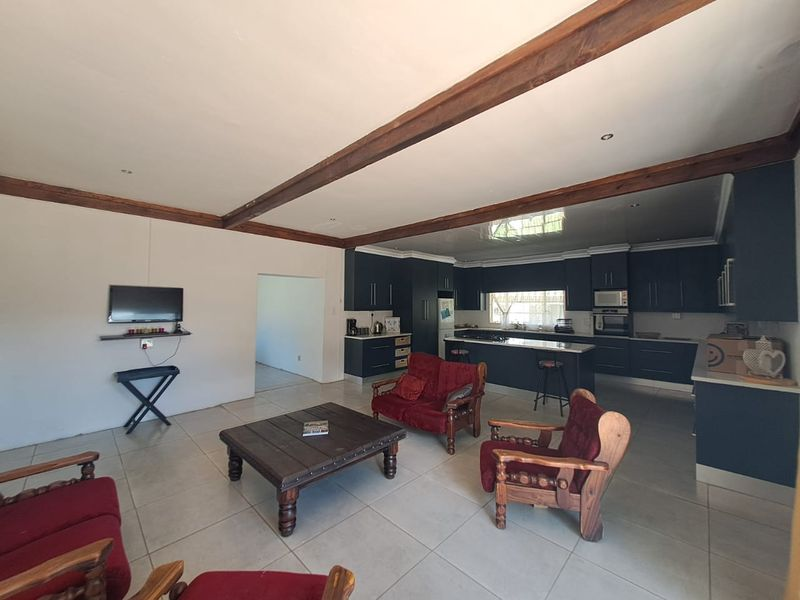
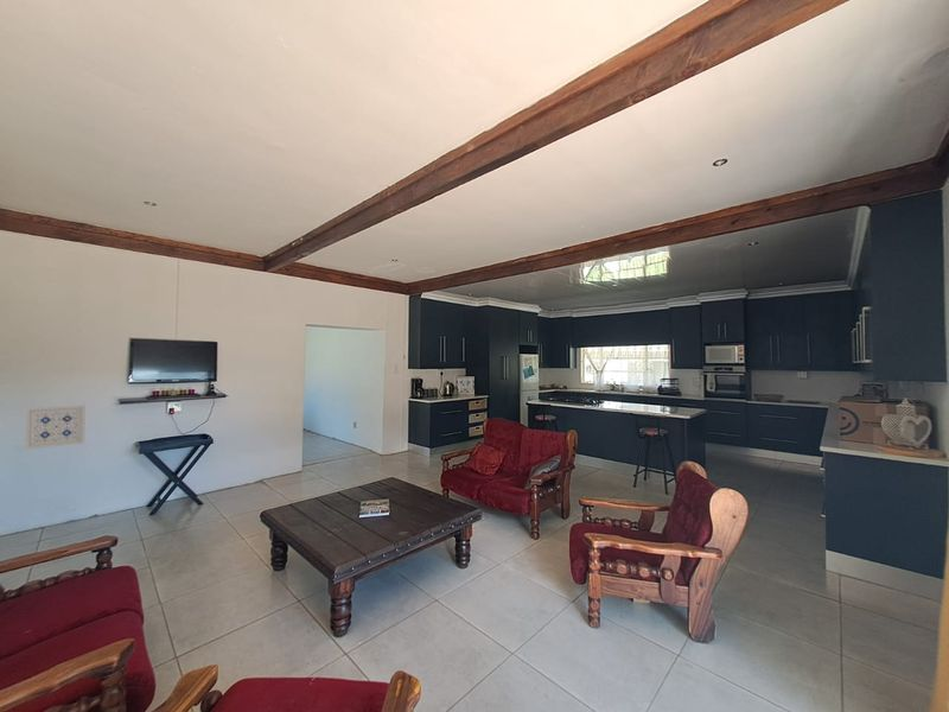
+ wall art (56, 426)
